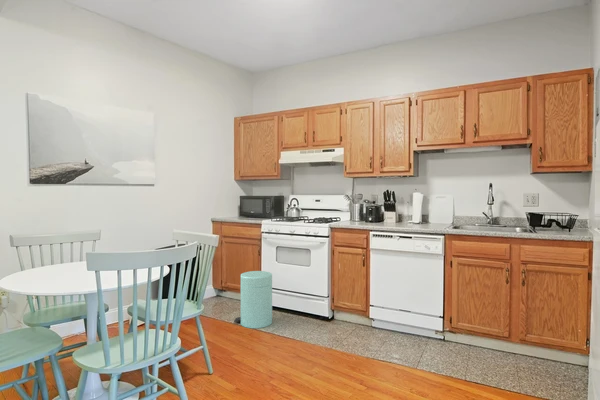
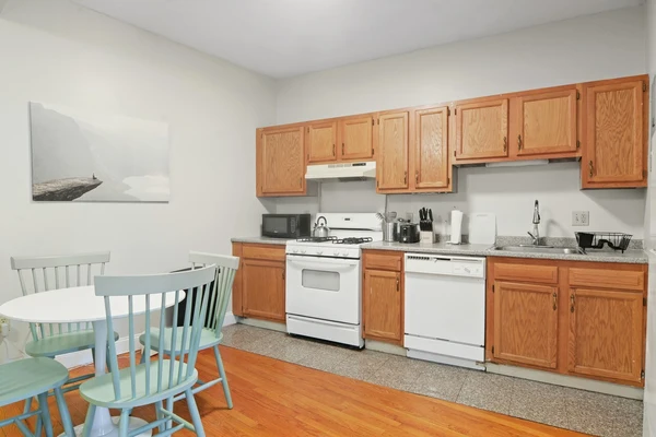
- trash can (253, 297)
